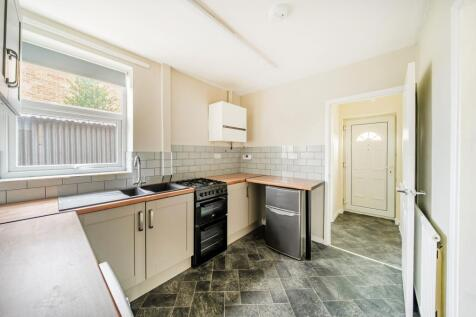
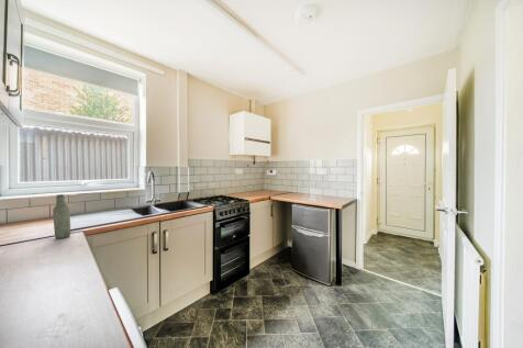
+ bottle (62, 215)
